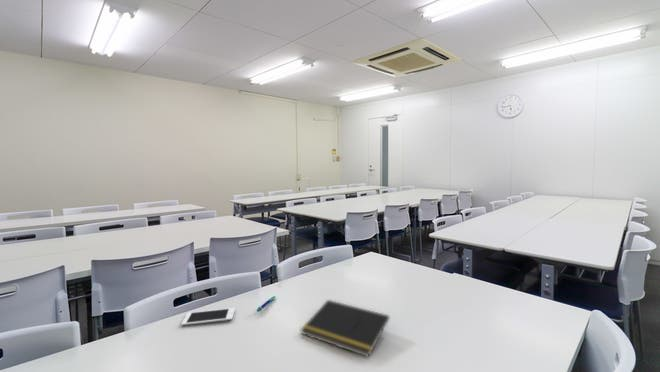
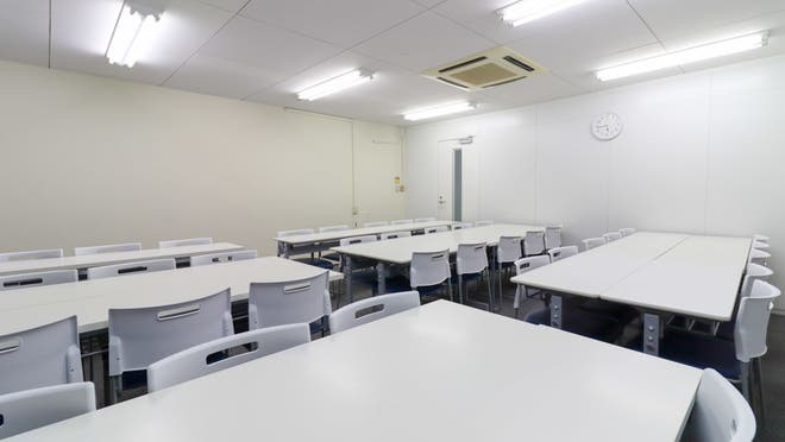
- notepad (345, 324)
- cell phone (209, 316)
- pen (267, 302)
